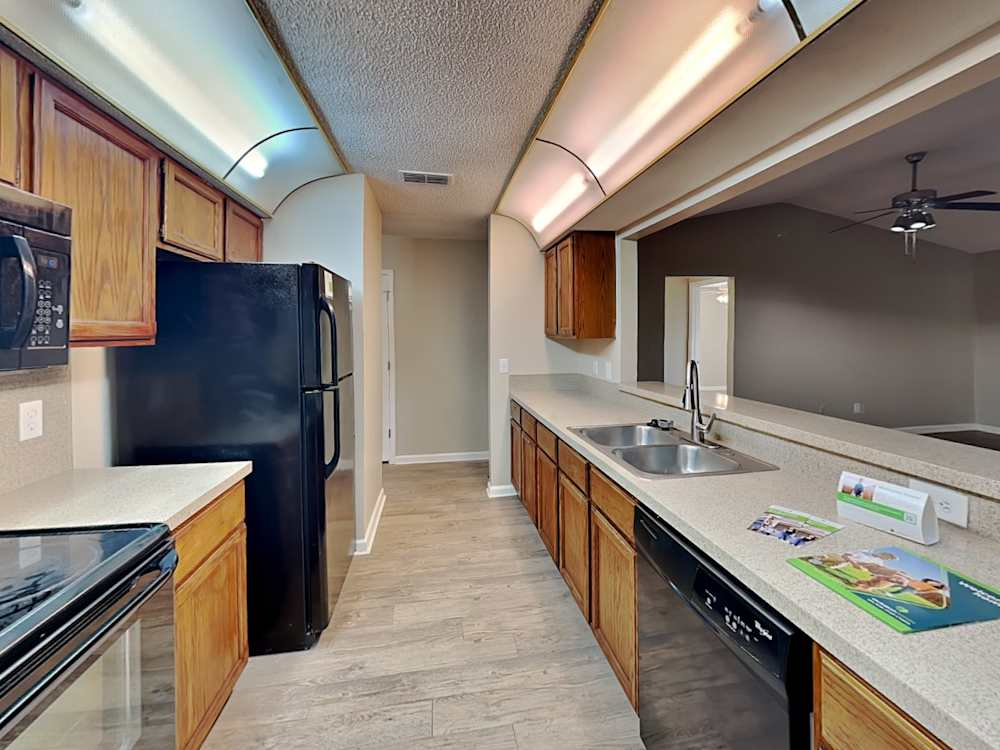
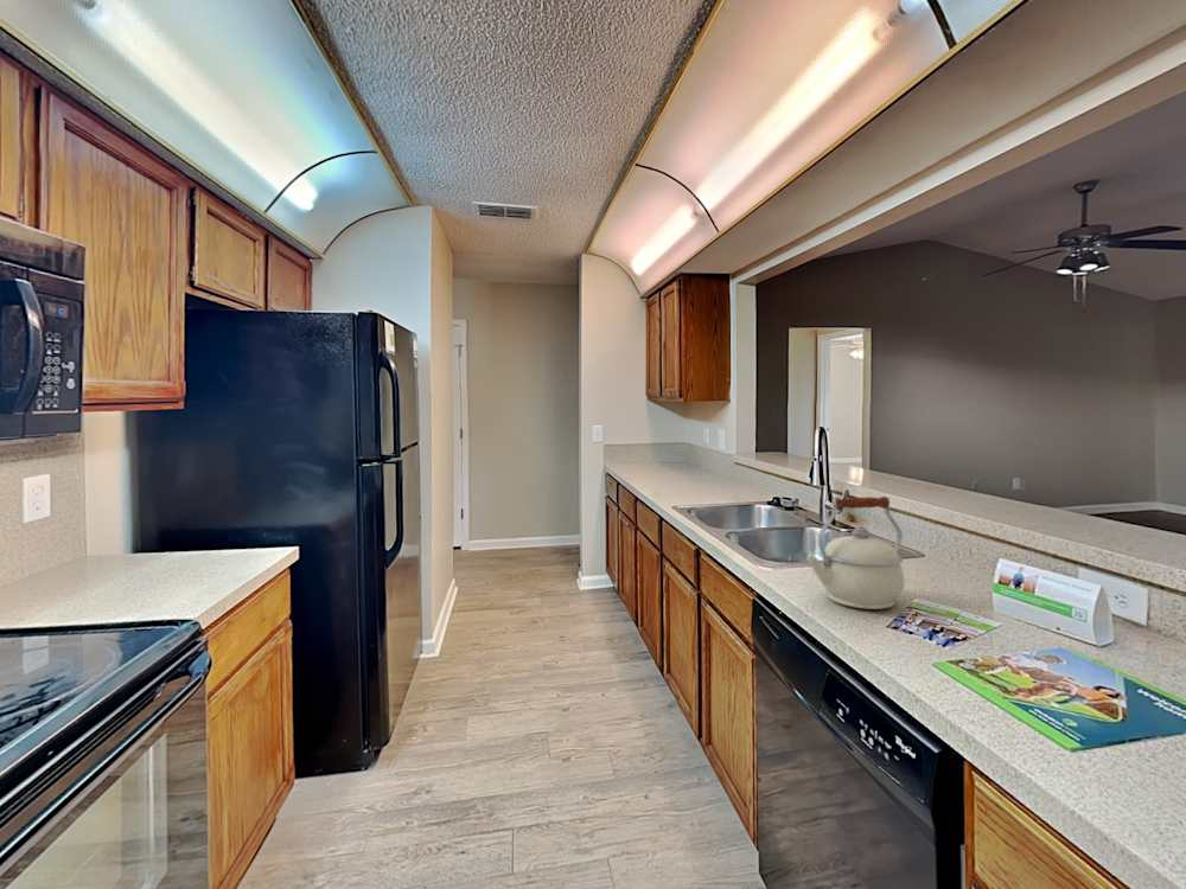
+ kettle (854, 549)
